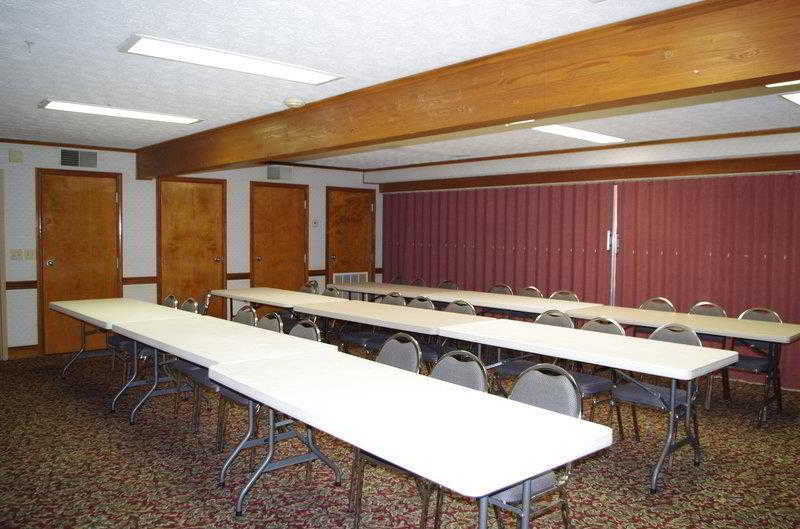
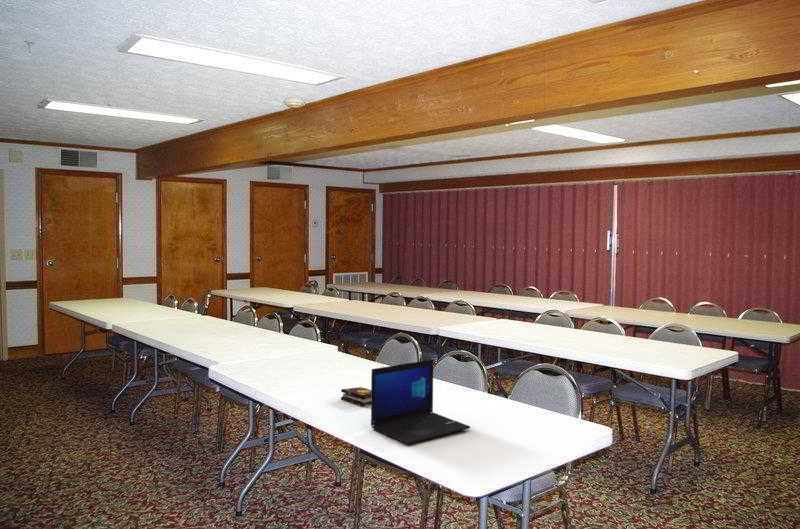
+ book (361, 395)
+ laptop (420, 399)
